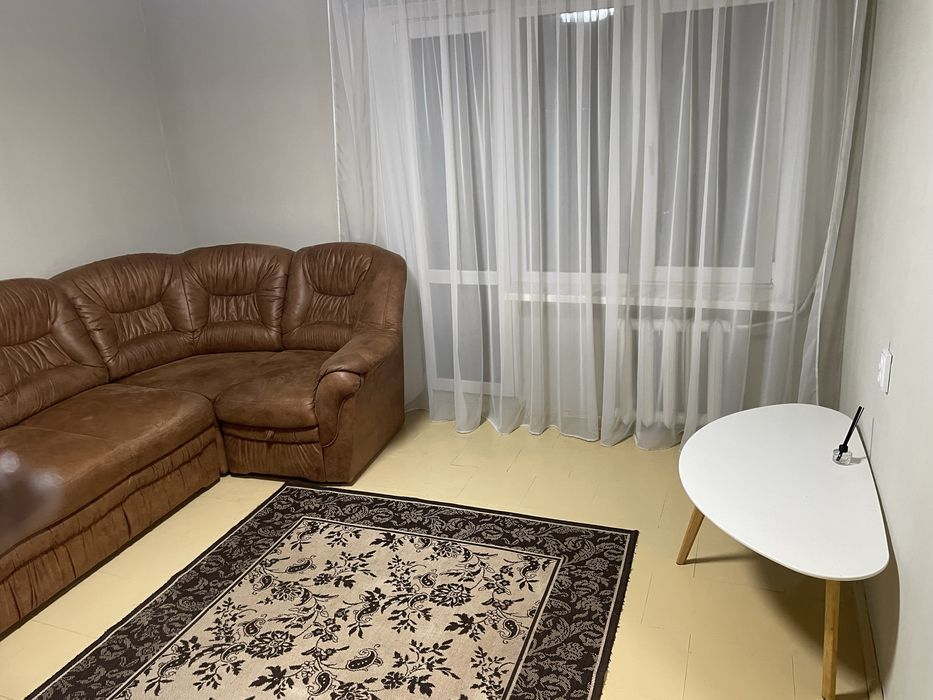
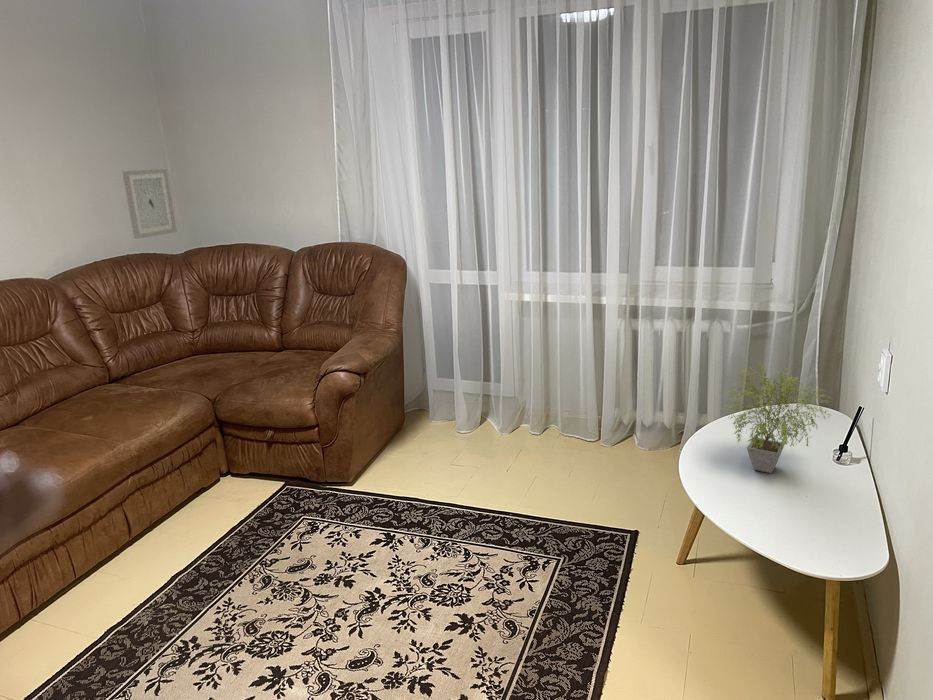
+ potted plant (775, 417)
+ wall art (150, 203)
